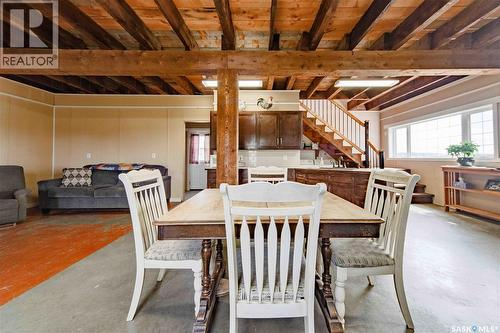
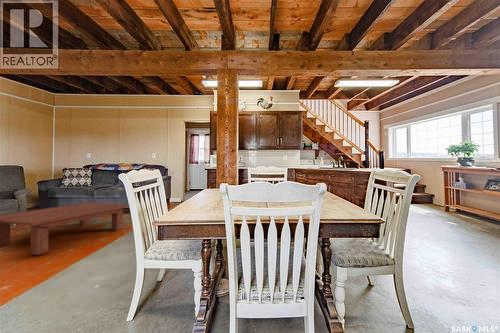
+ coffee table (66, 223)
